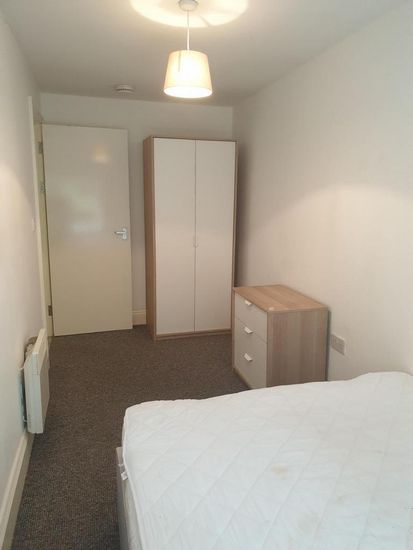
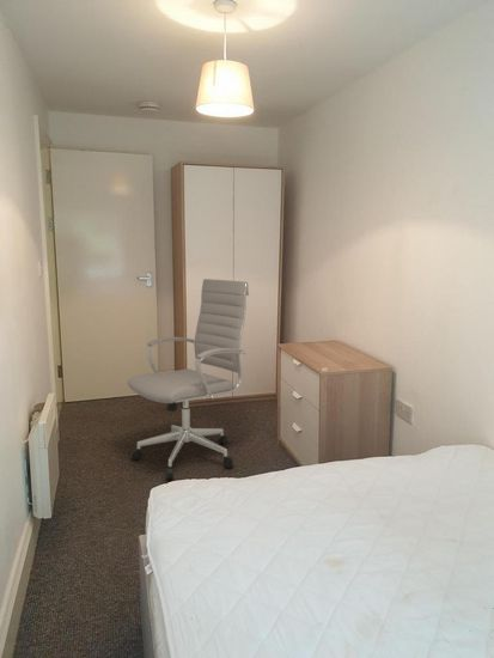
+ chair (189, 371)
